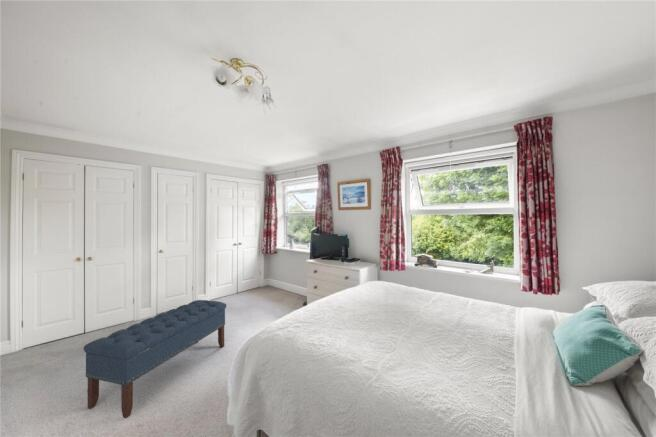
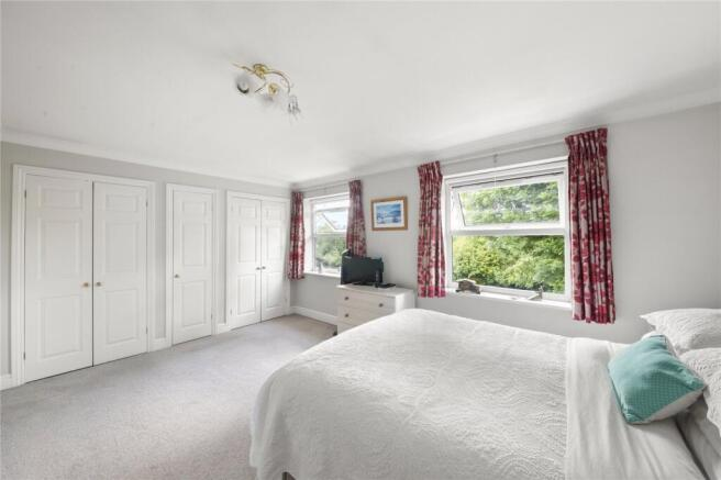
- bench (169, 343)
